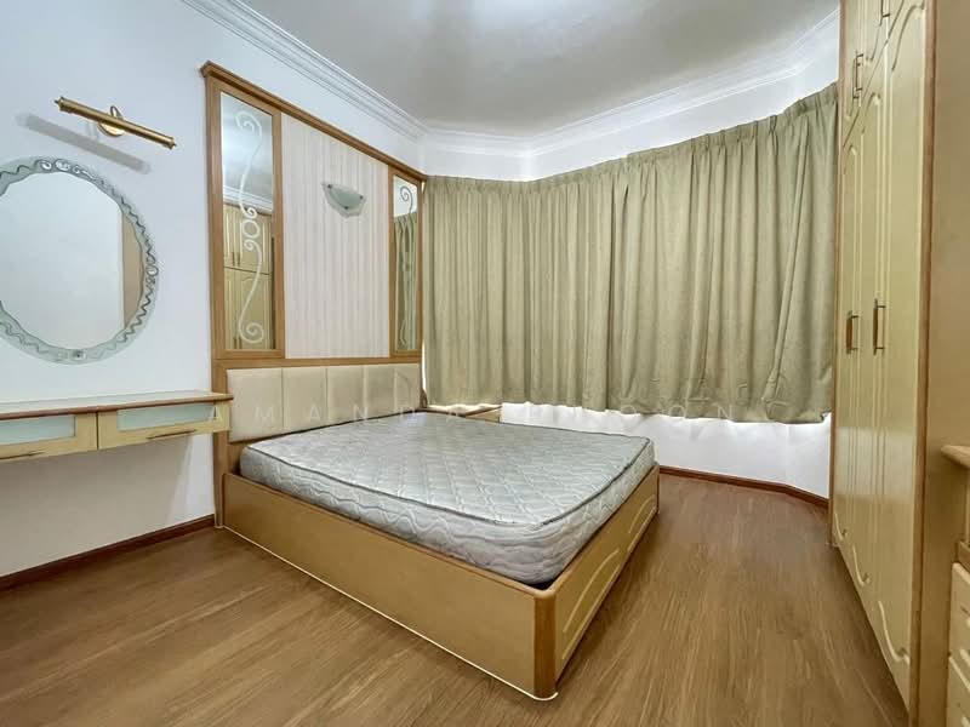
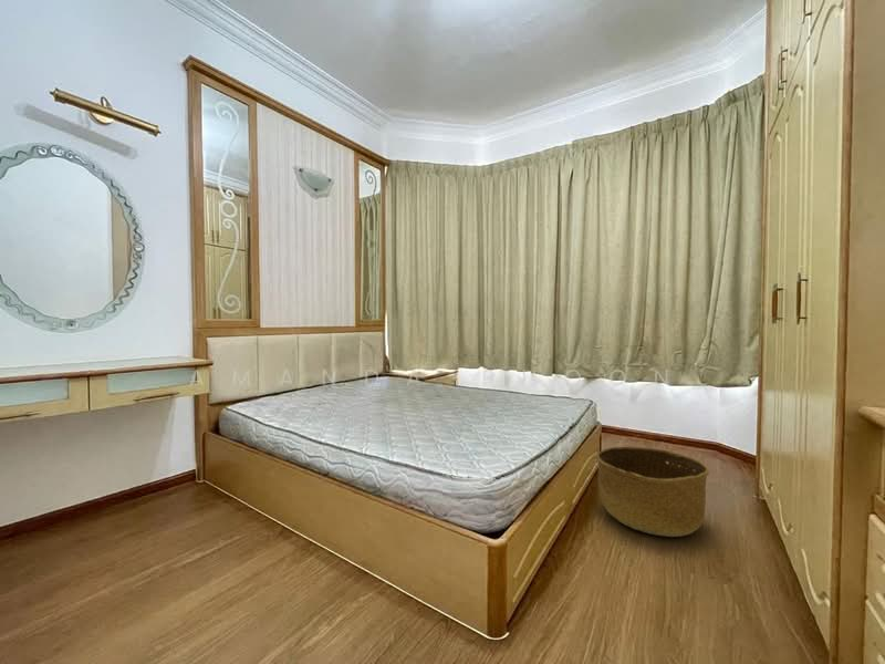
+ basket (649, 487)
